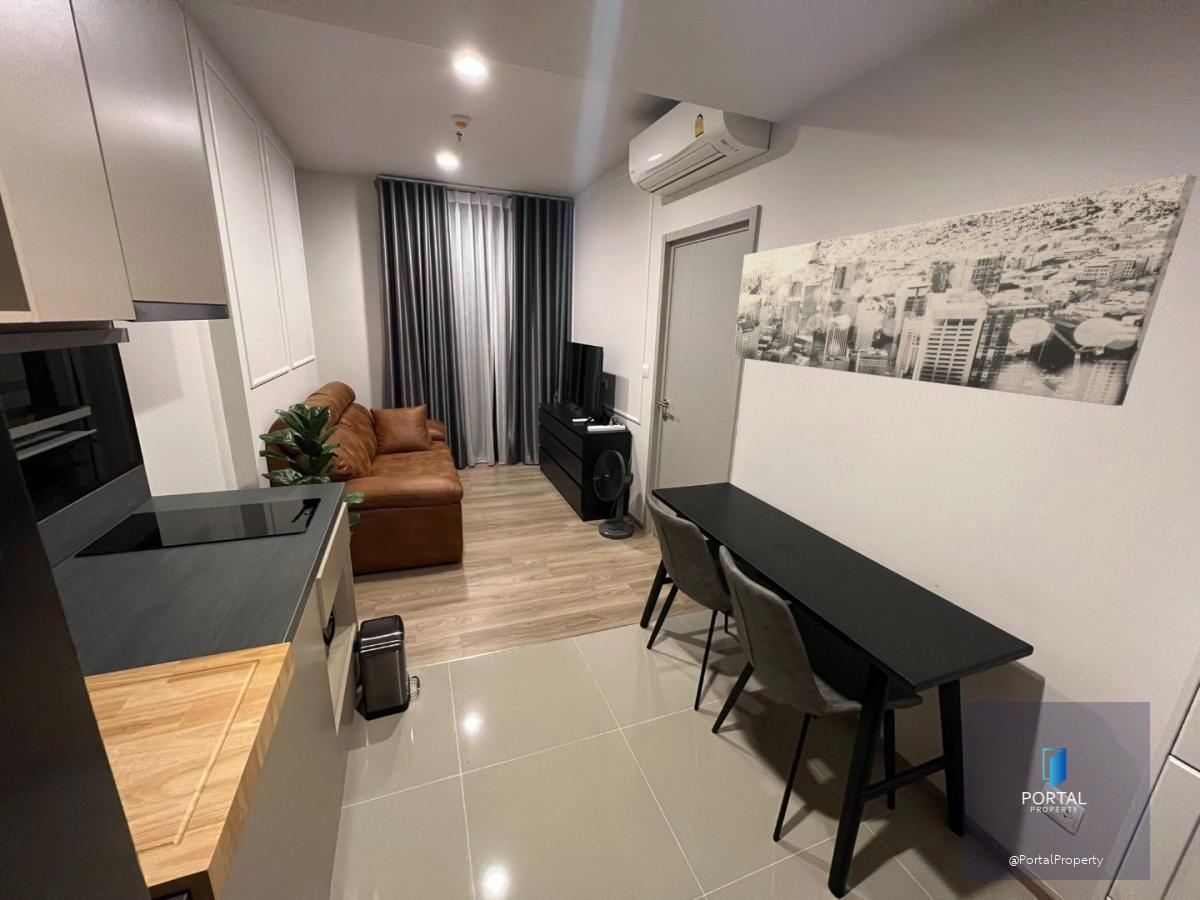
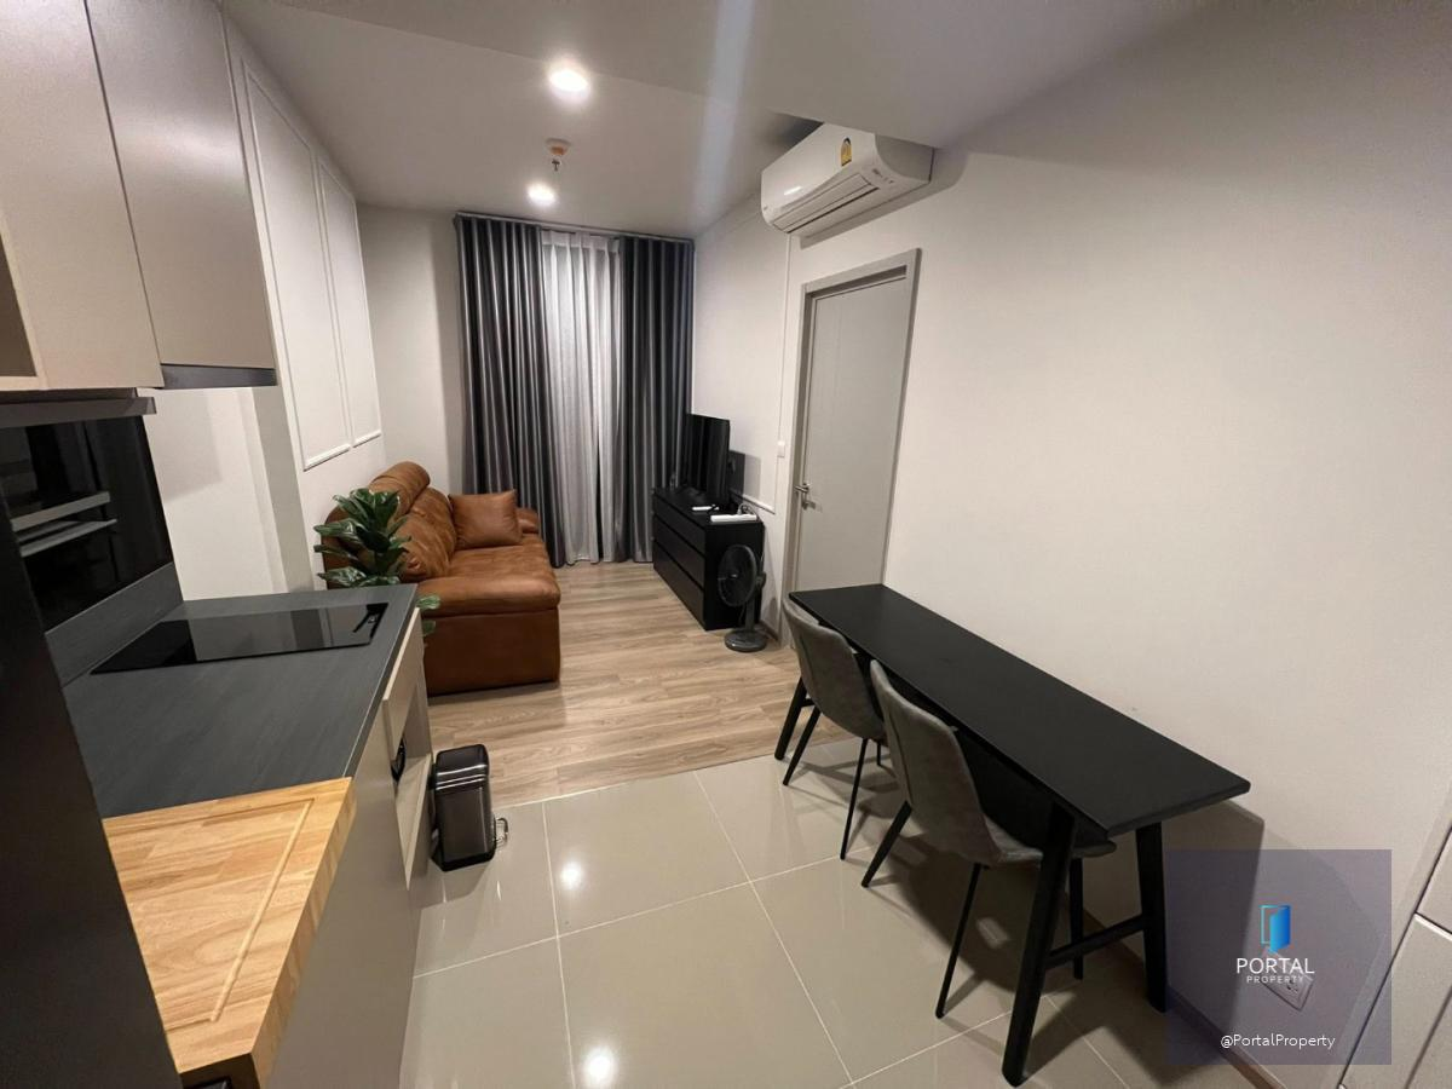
- wall art (868, 304)
